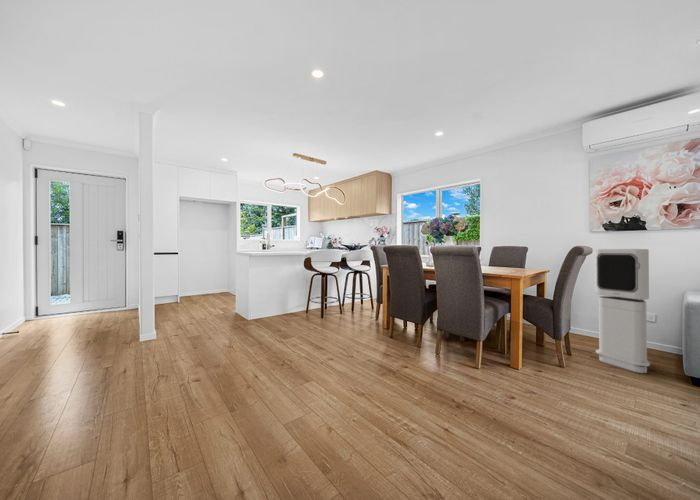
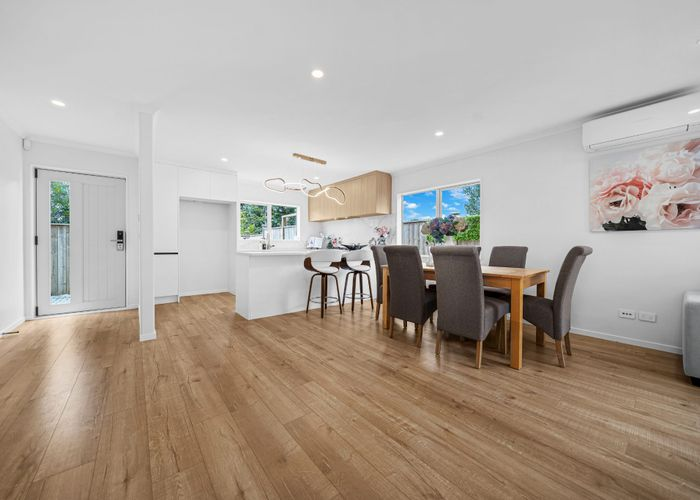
- air purifier (628, 306)
